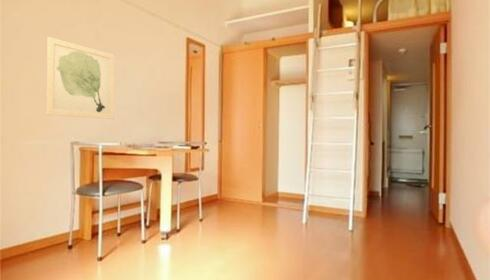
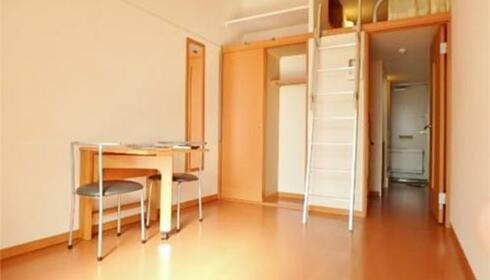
- wall art (83, 81)
